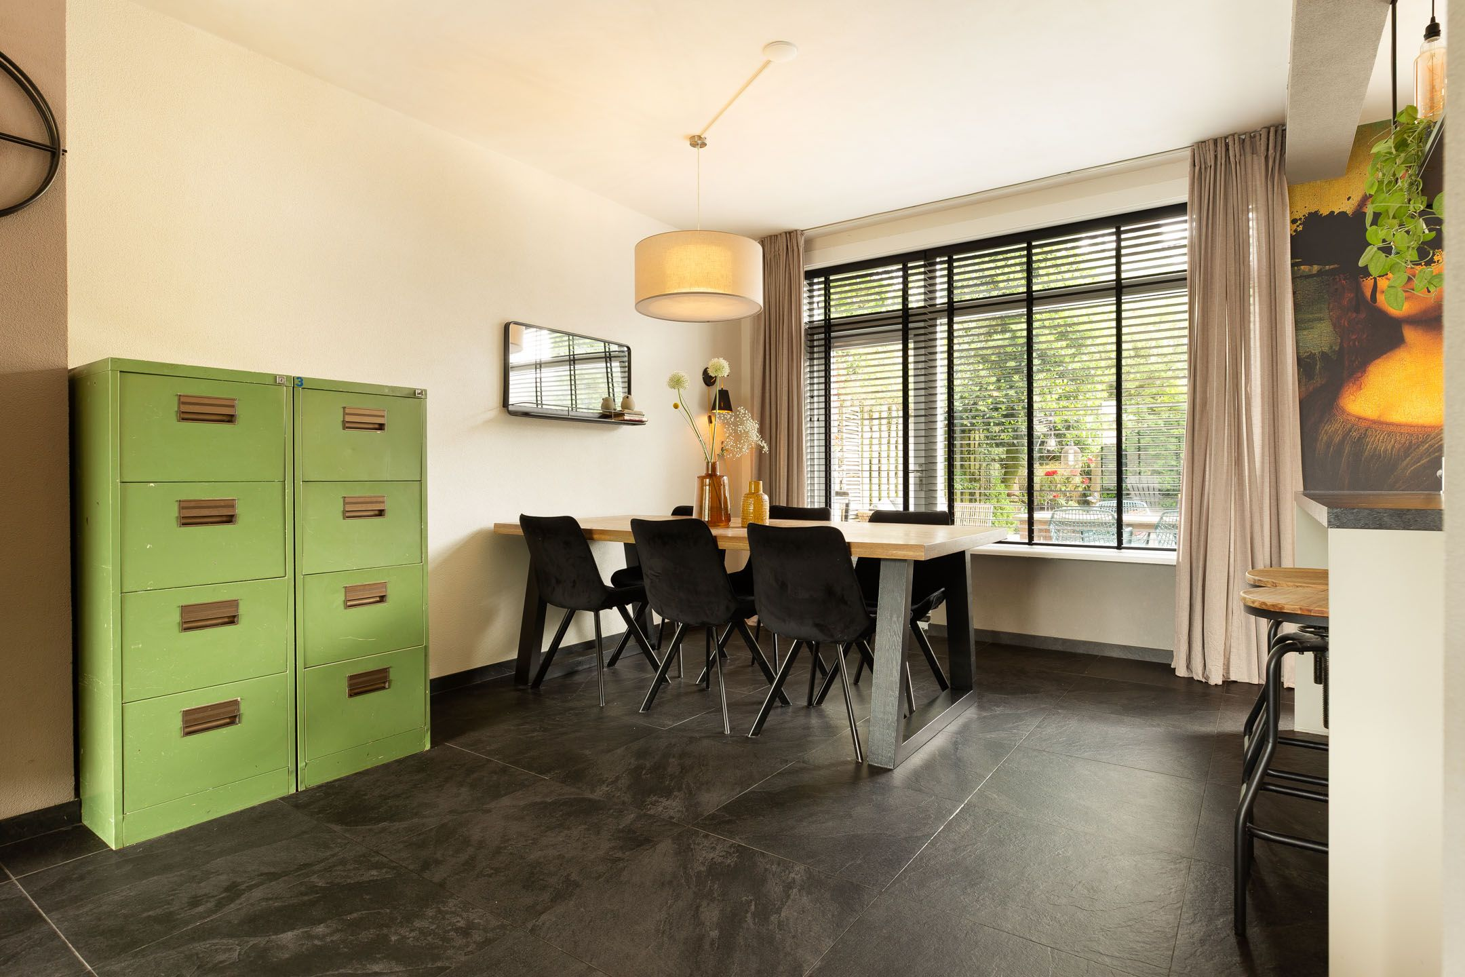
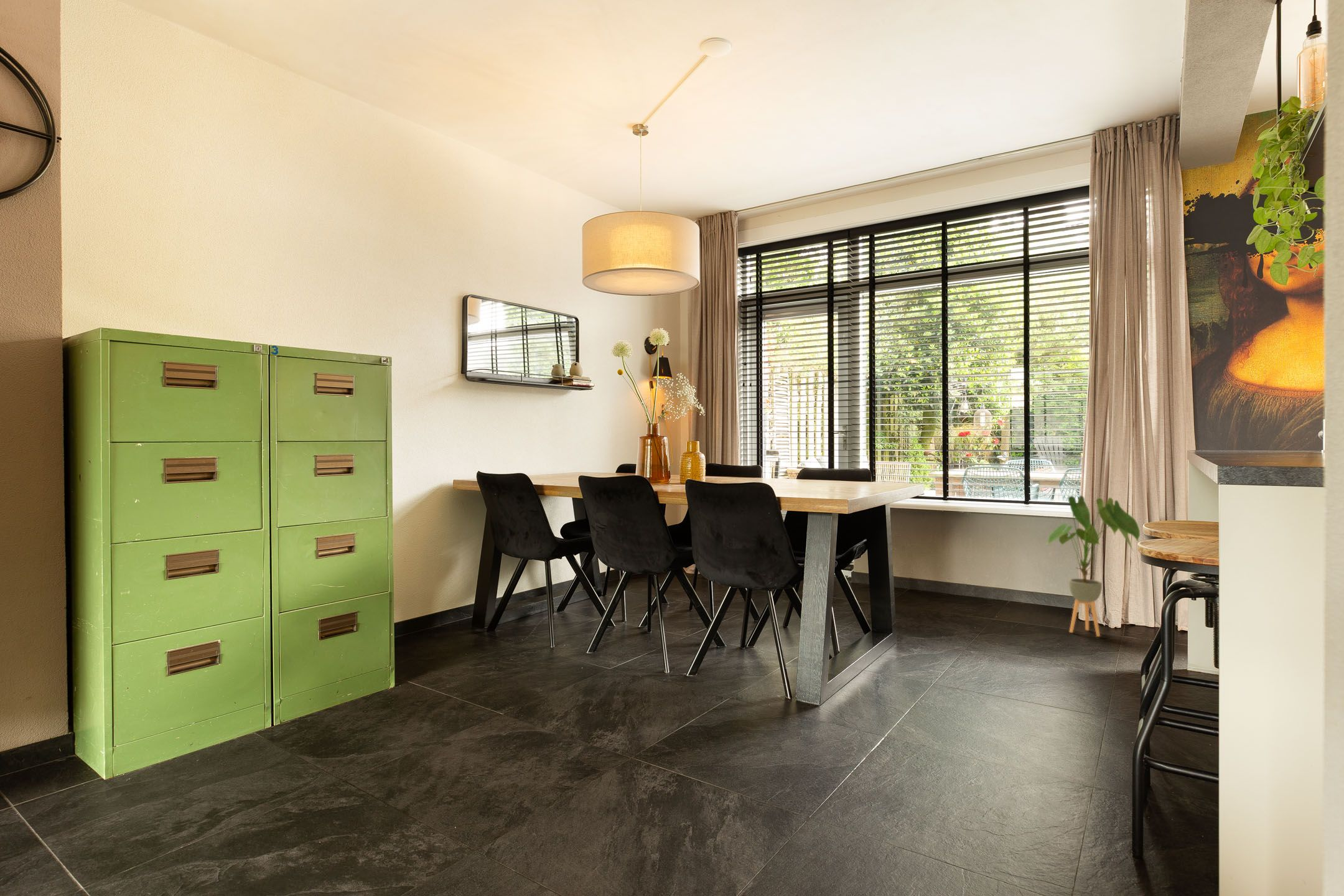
+ house plant (1091, 563)
